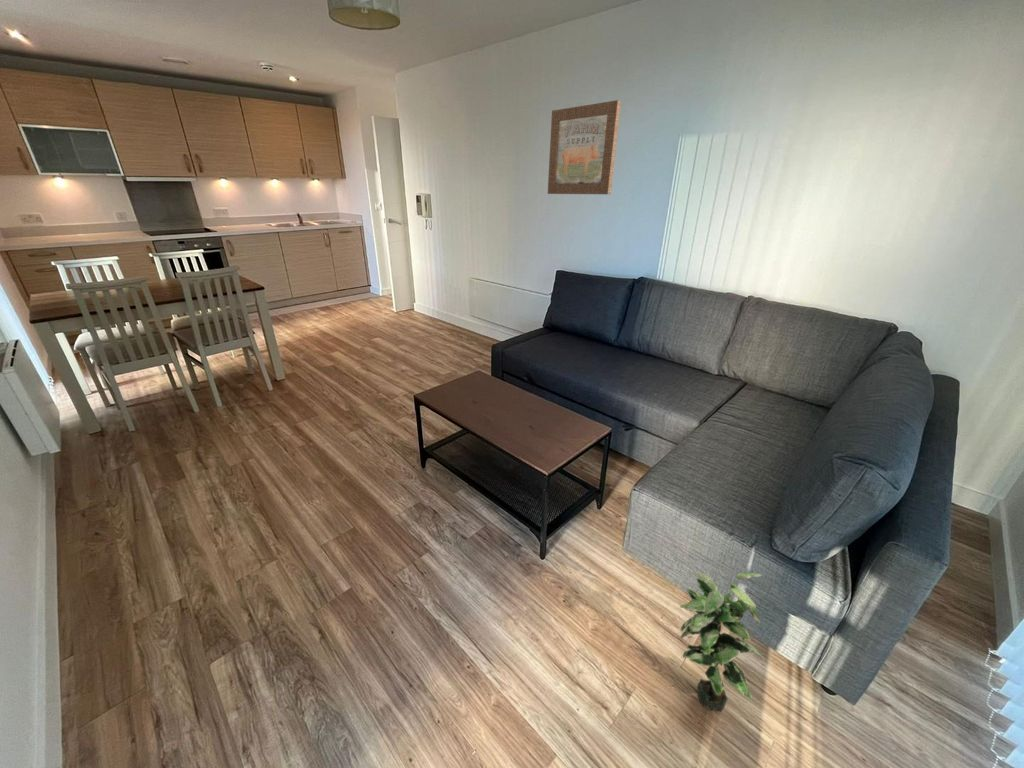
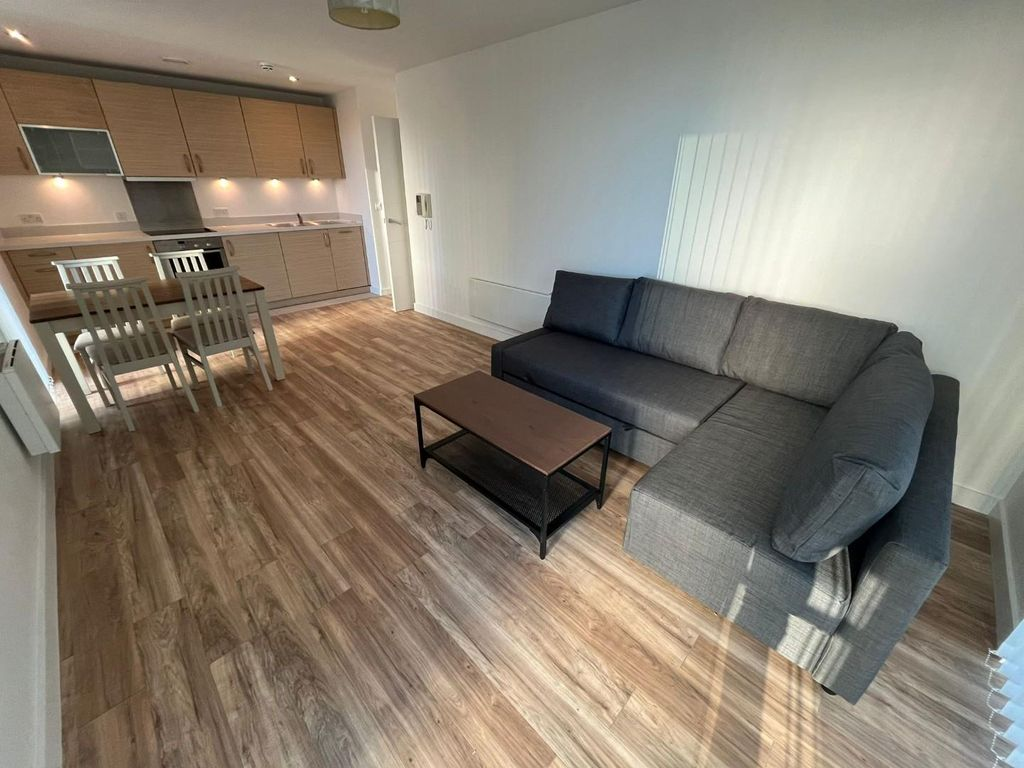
- wall art (580, 151)
- potted plant (715, 640)
